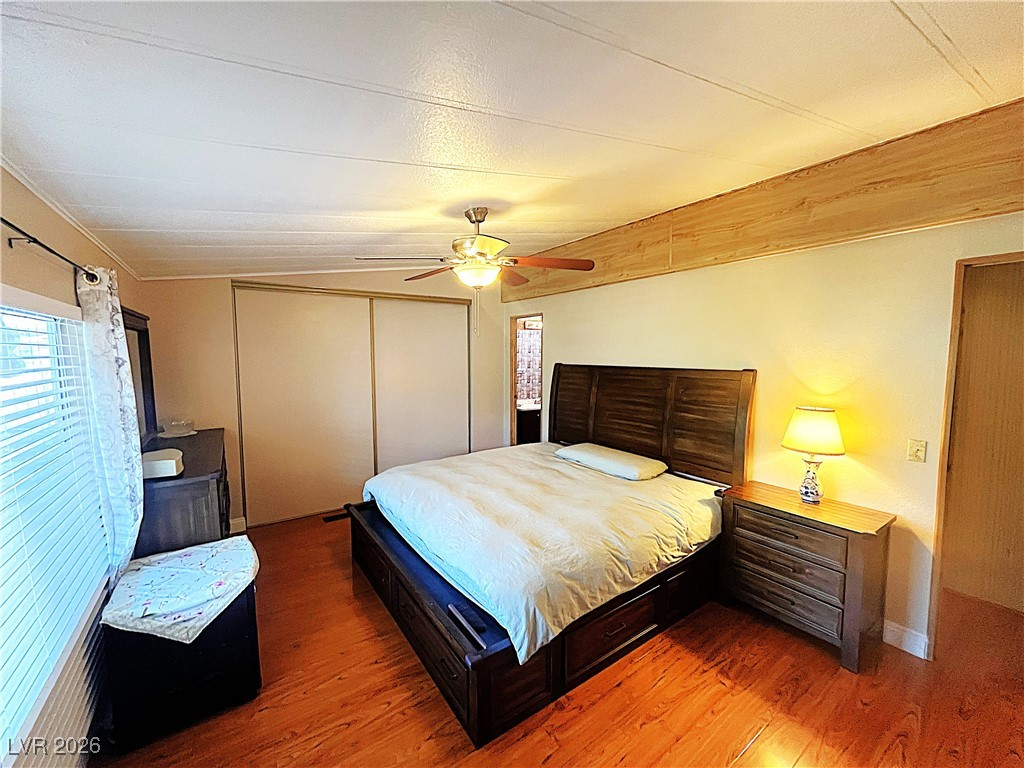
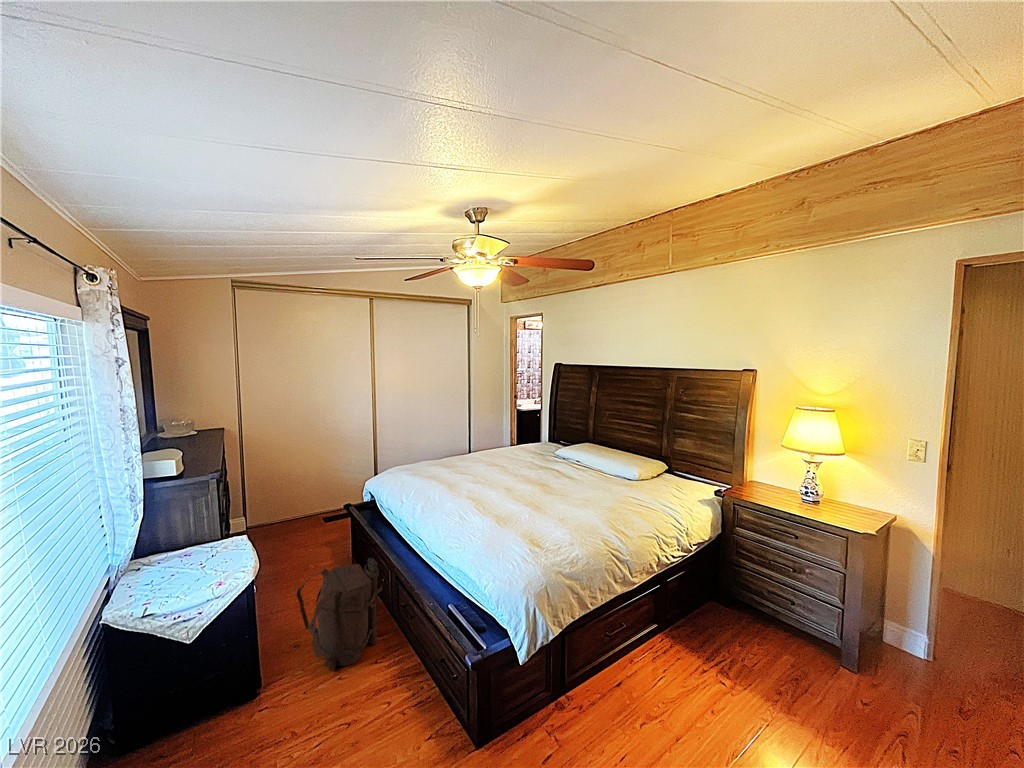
+ backpack (343, 608)
